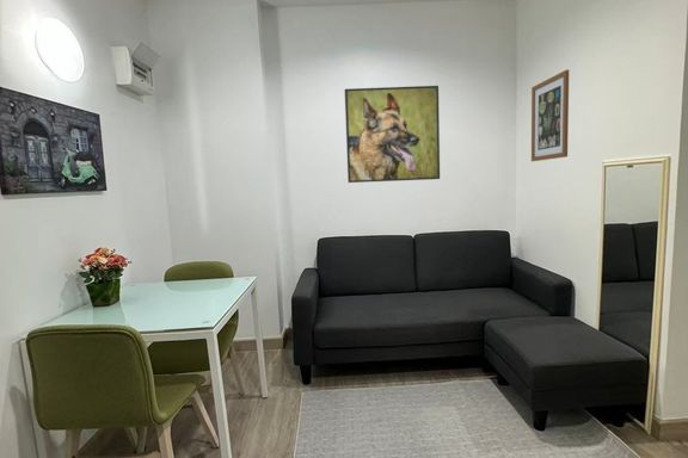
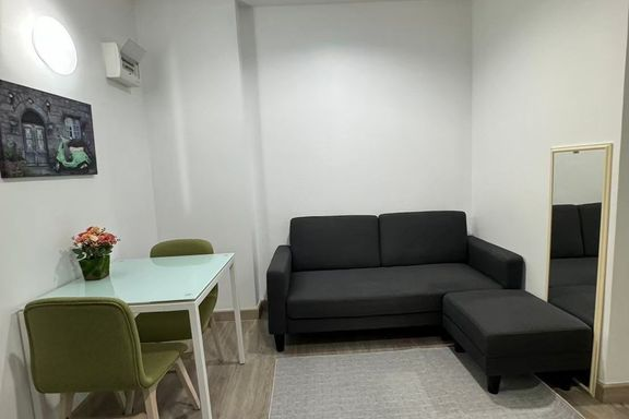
- wall art (548, 119)
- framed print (392, 134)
